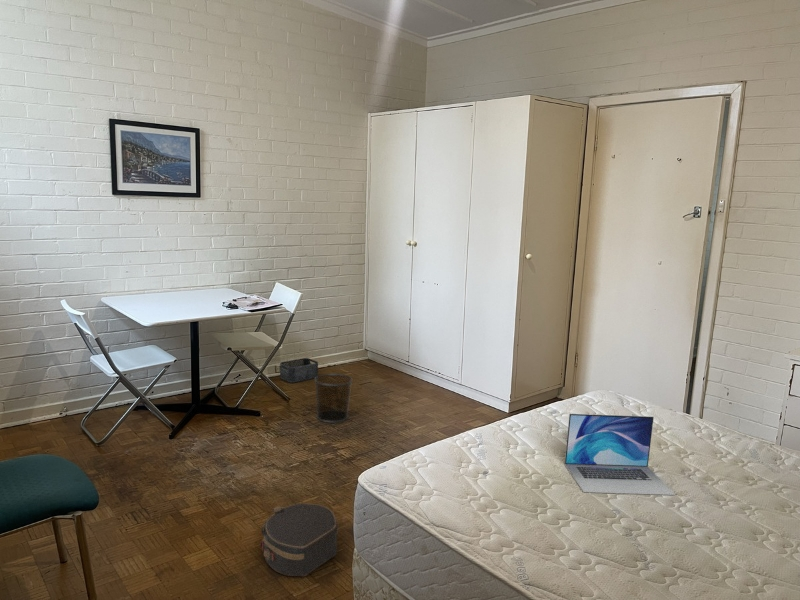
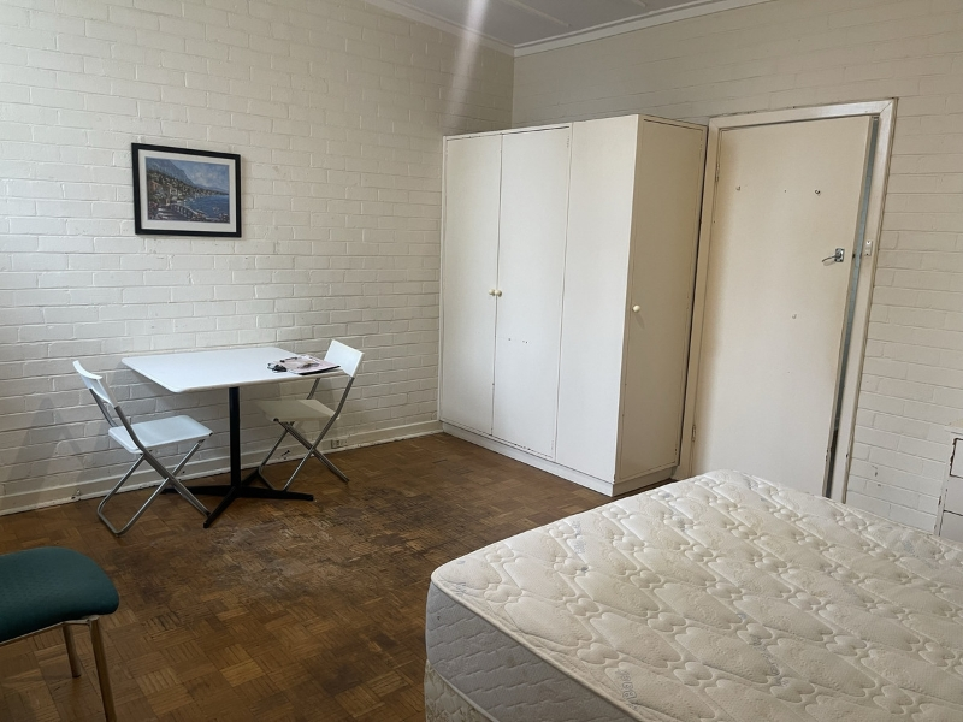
- hat box (295, 534)
- laptop (620, 452)
- waste bin (333, 398)
- storage bin (299, 370)
